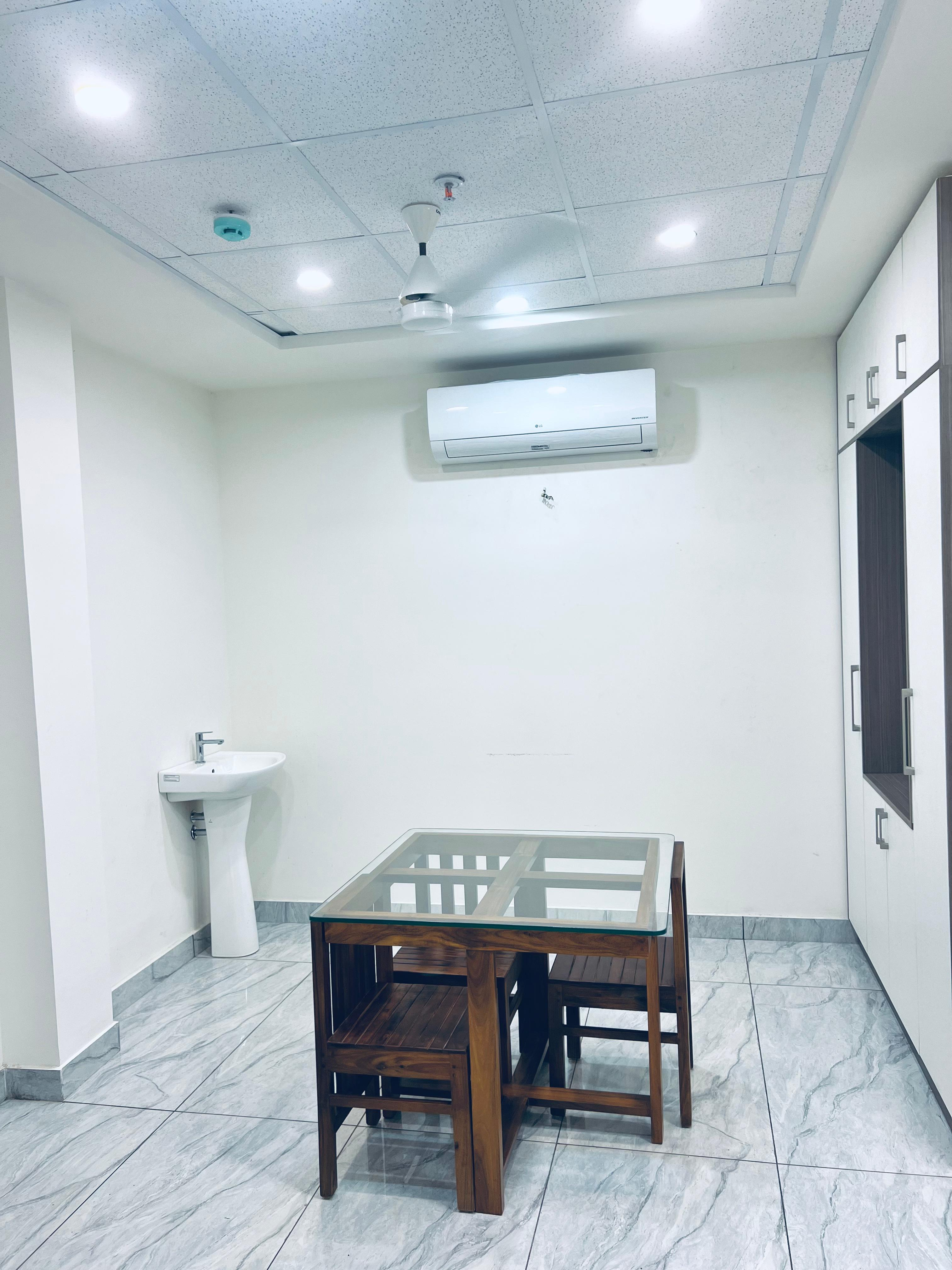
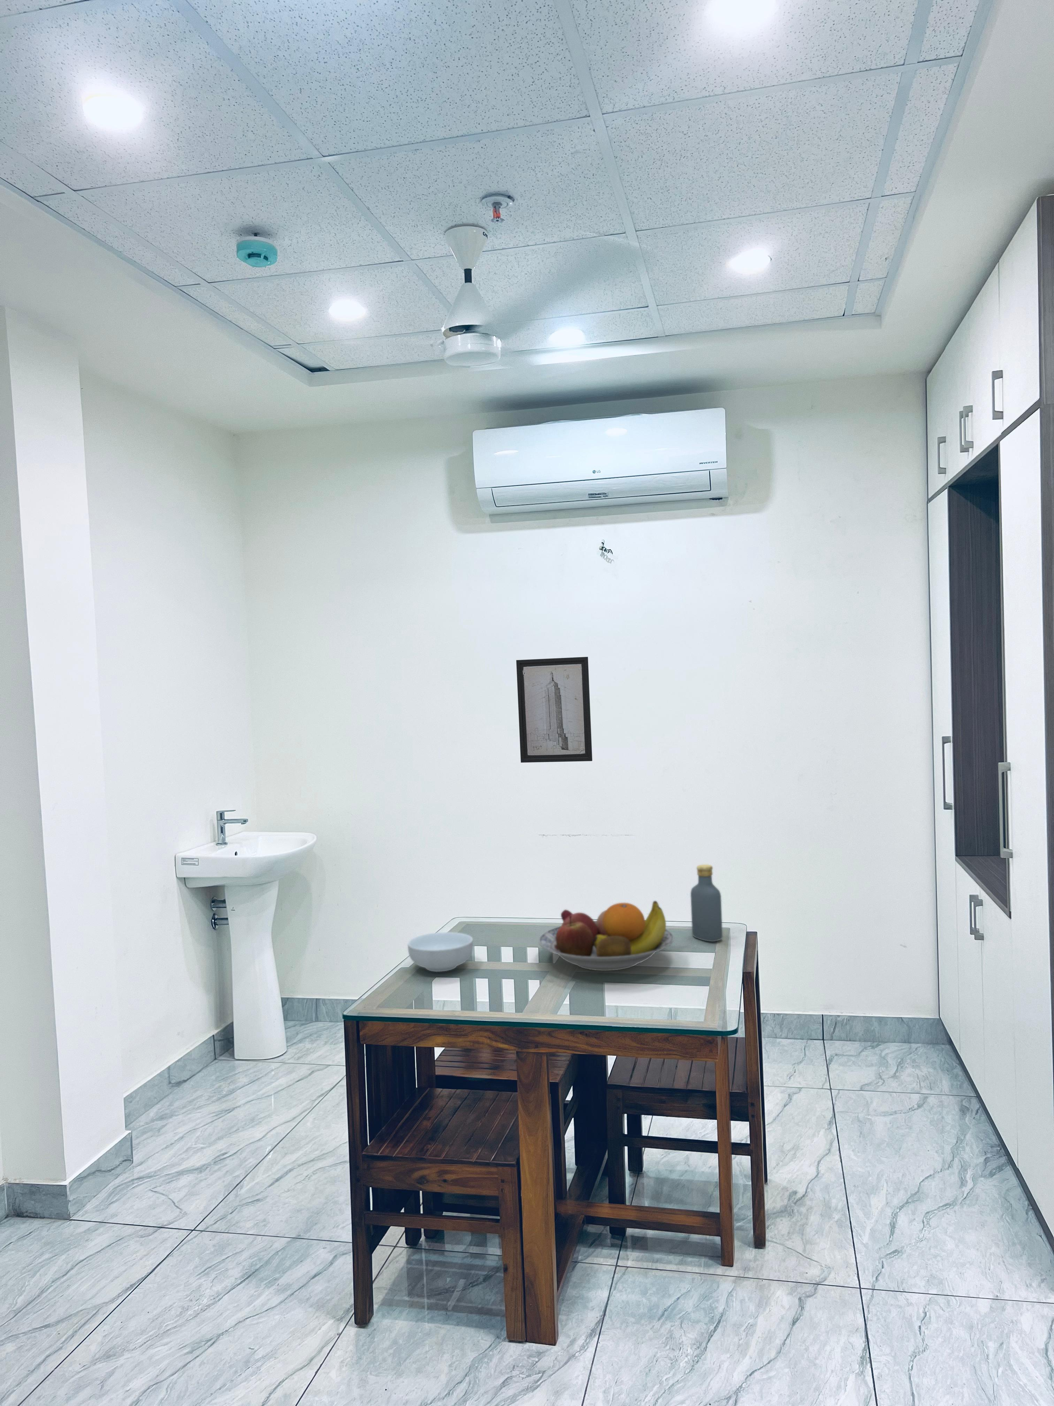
+ fruit bowl (606, 932)
+ wall art (554, 710)
+ vodka (706, 902)
+ cereal bowl (441, 953)
